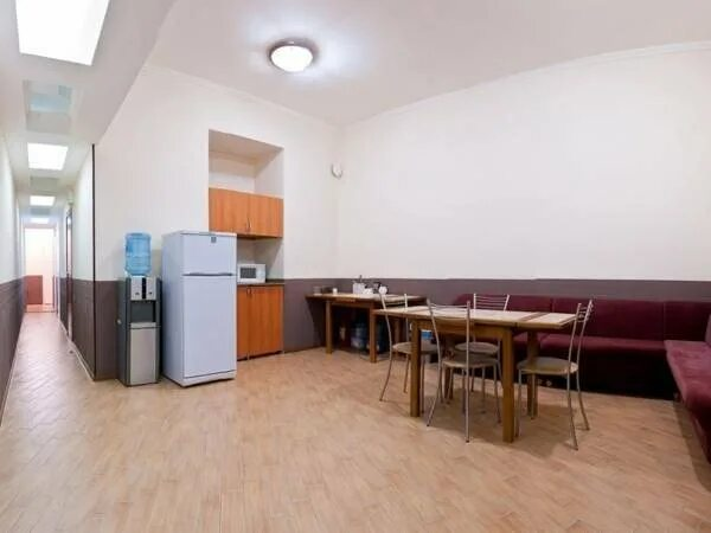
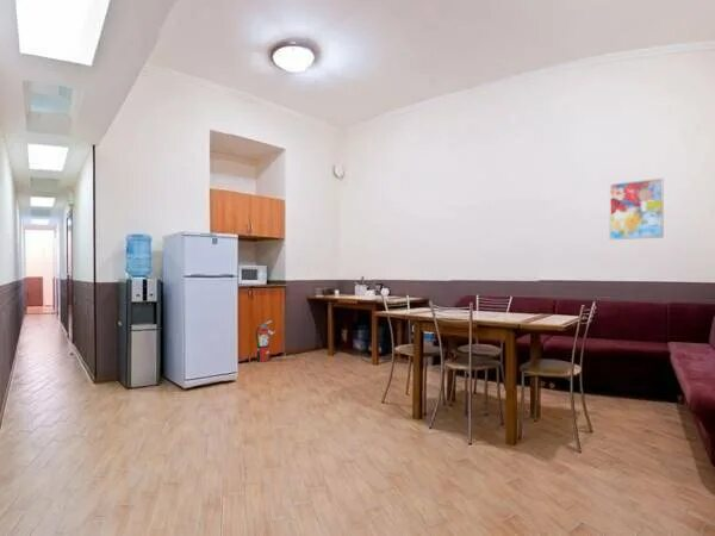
+ fire extinguisher (265, 341)
+ wall art (635, 210)
